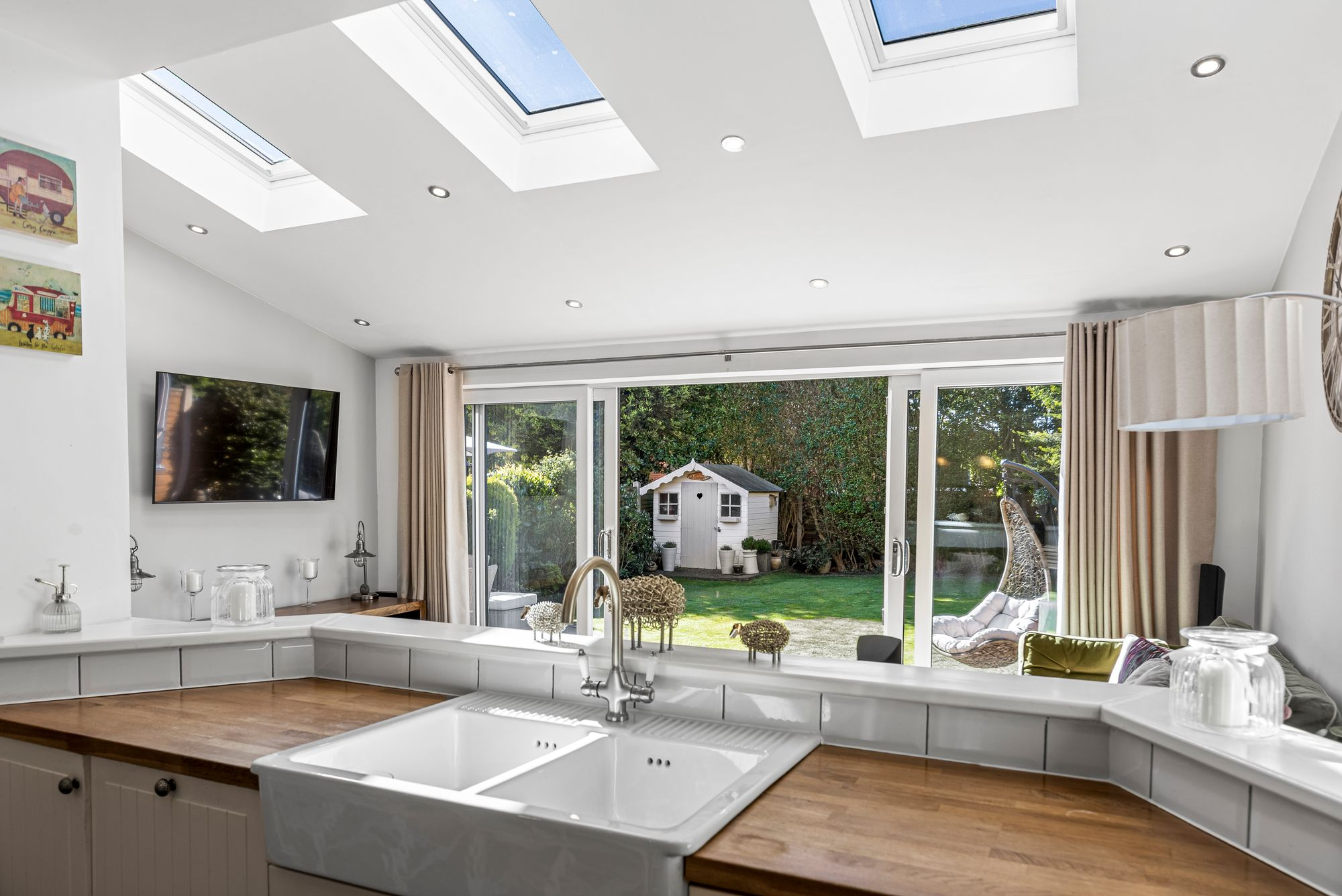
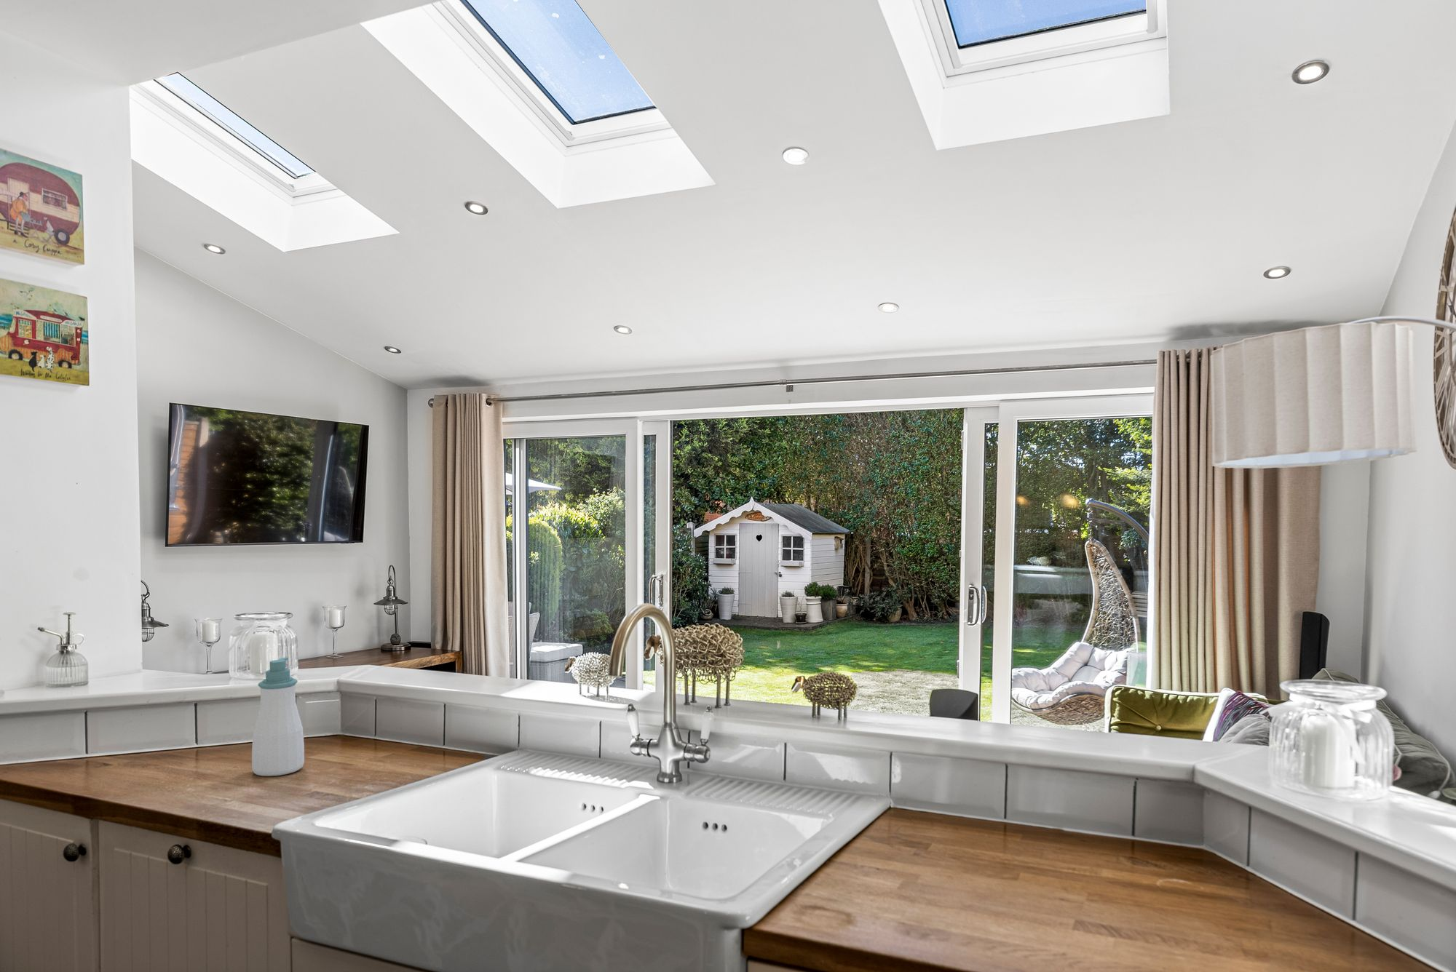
+ soap bottle (278, 715)
